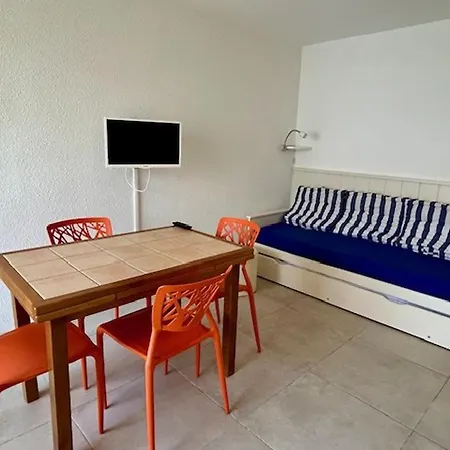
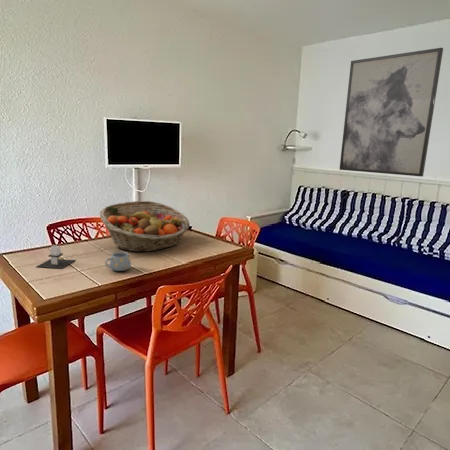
+ fruit basket (146, 224)
+ wall art (385, 116)
+ architectural model (55, 254)
+ mug (117, 262)
